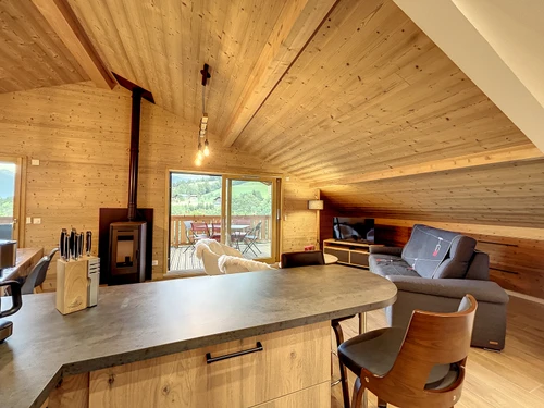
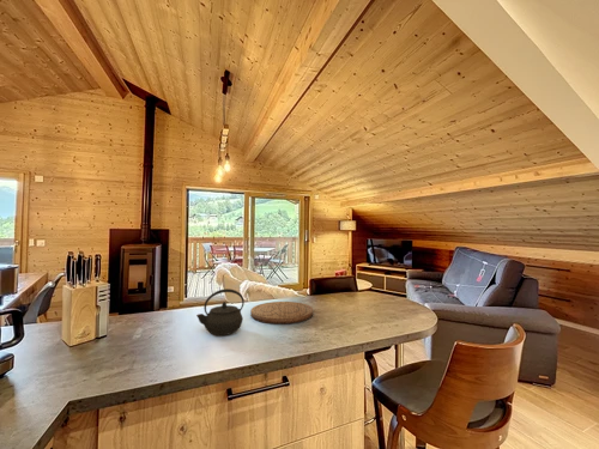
+ cutting board (282, 311)
+ kettle (220, 310)
